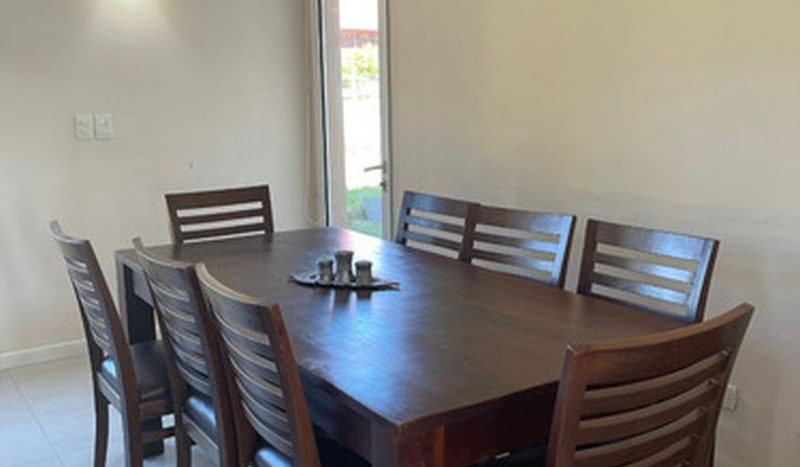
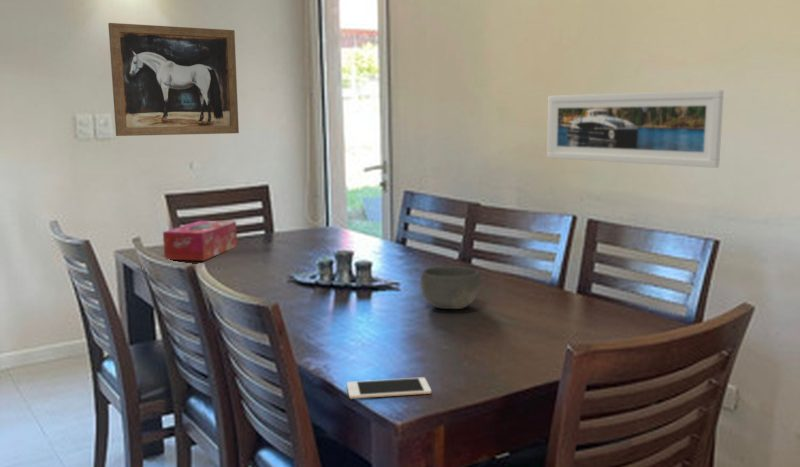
+ wall art (177, 81)
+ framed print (625, 127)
+ bowl (450, 288)
+ tissue box (201, 239)
+ cell phone (388, 387)
